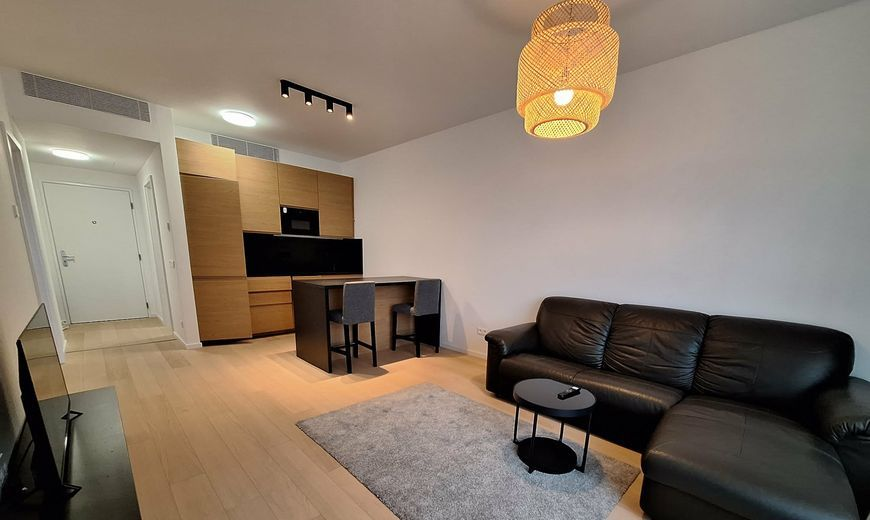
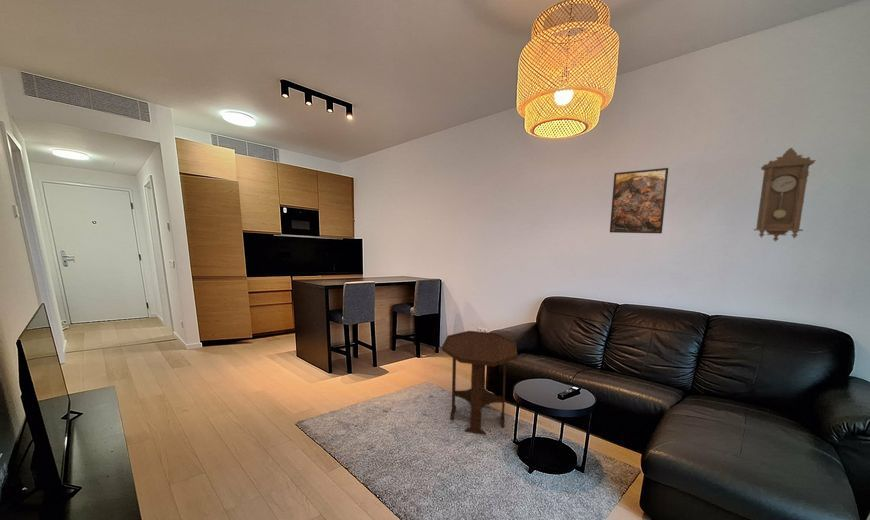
+ side table (478, 381)
+ pendulum clock (781, 196)
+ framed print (637, 202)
